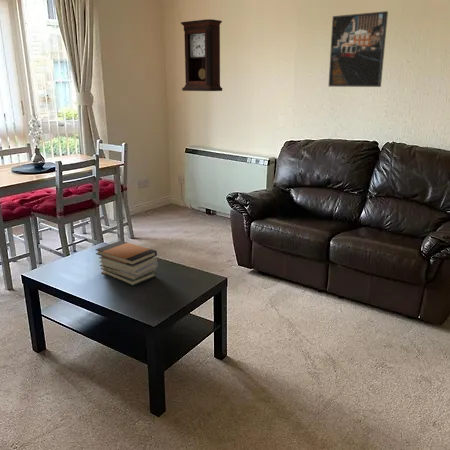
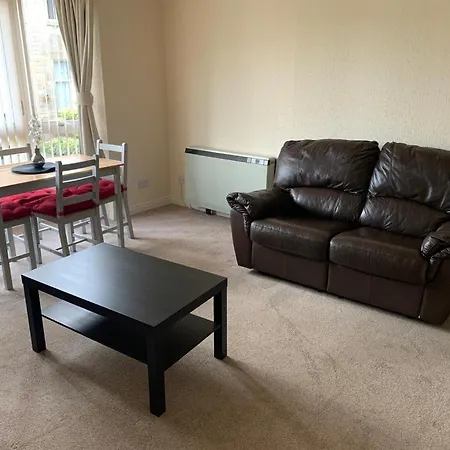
- book stack (127, 262)
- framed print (356, 51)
- pendulum clock (200, 56)
